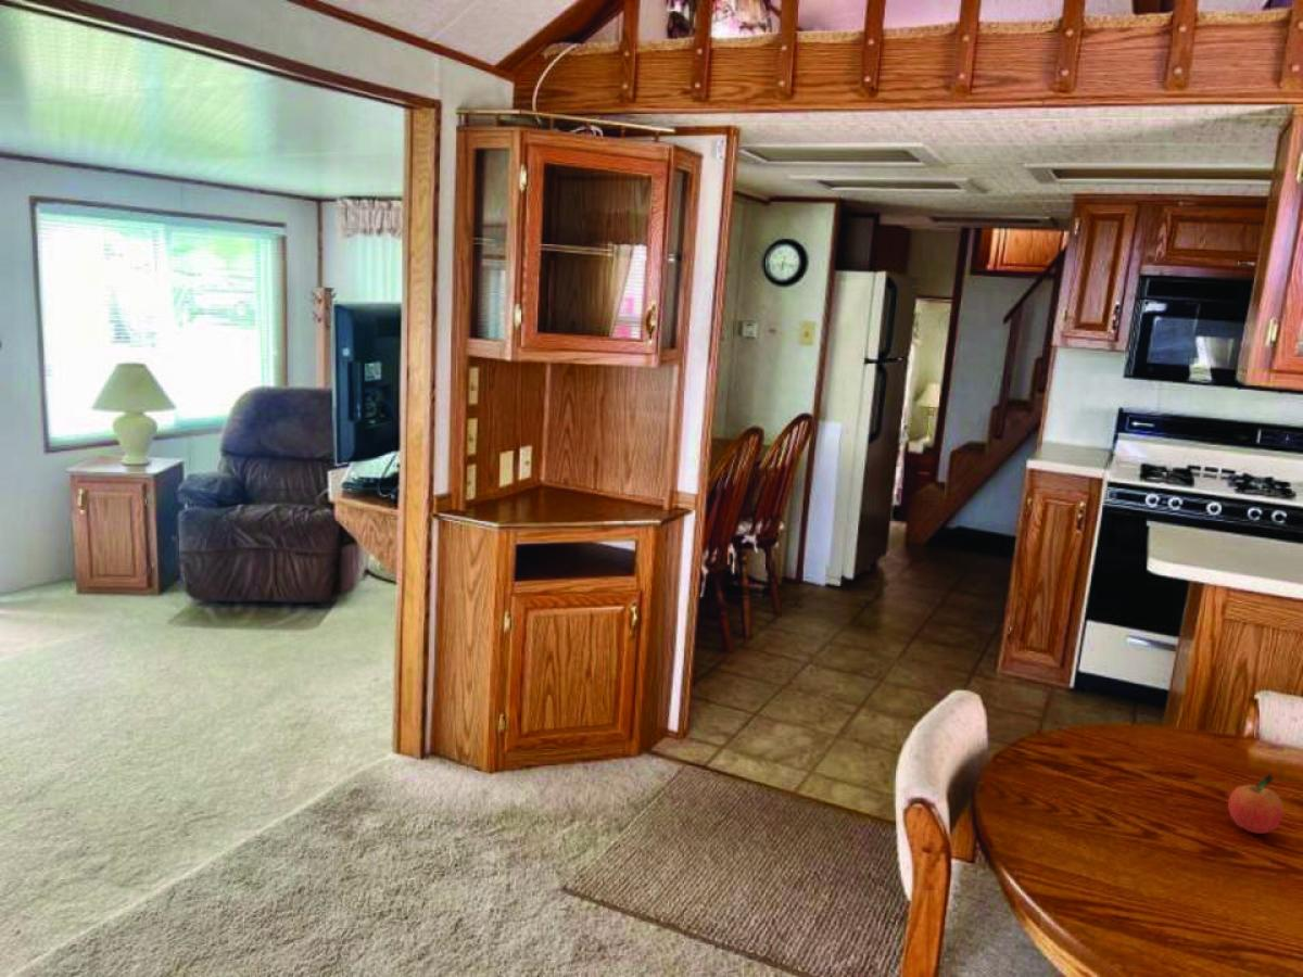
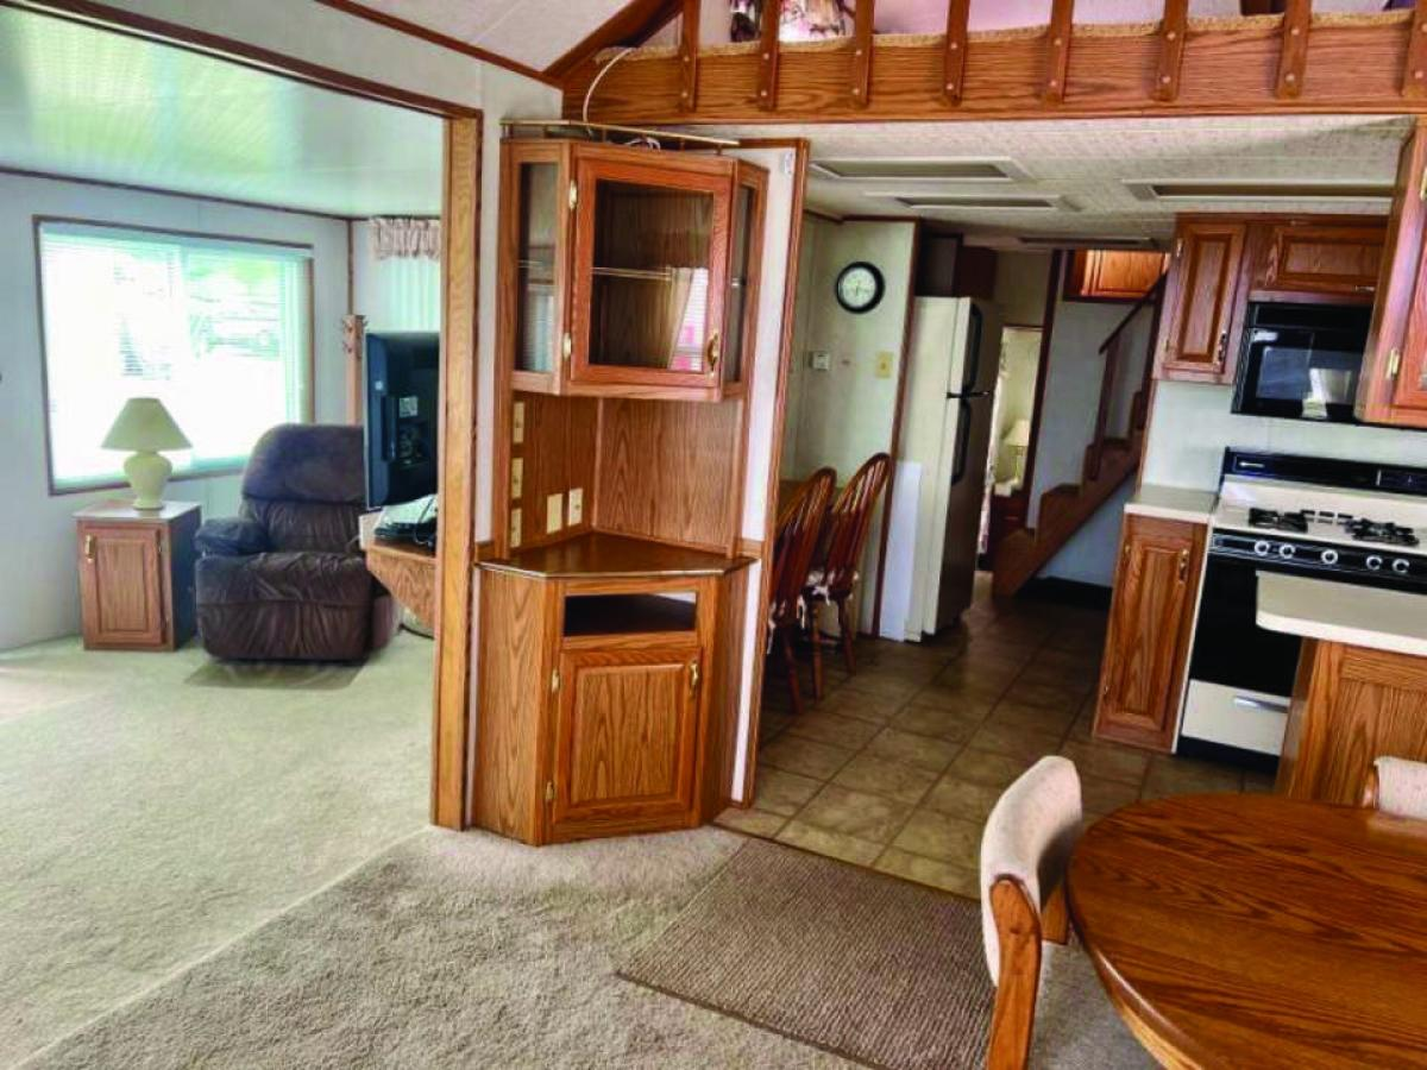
- fruit (1255, 802)
